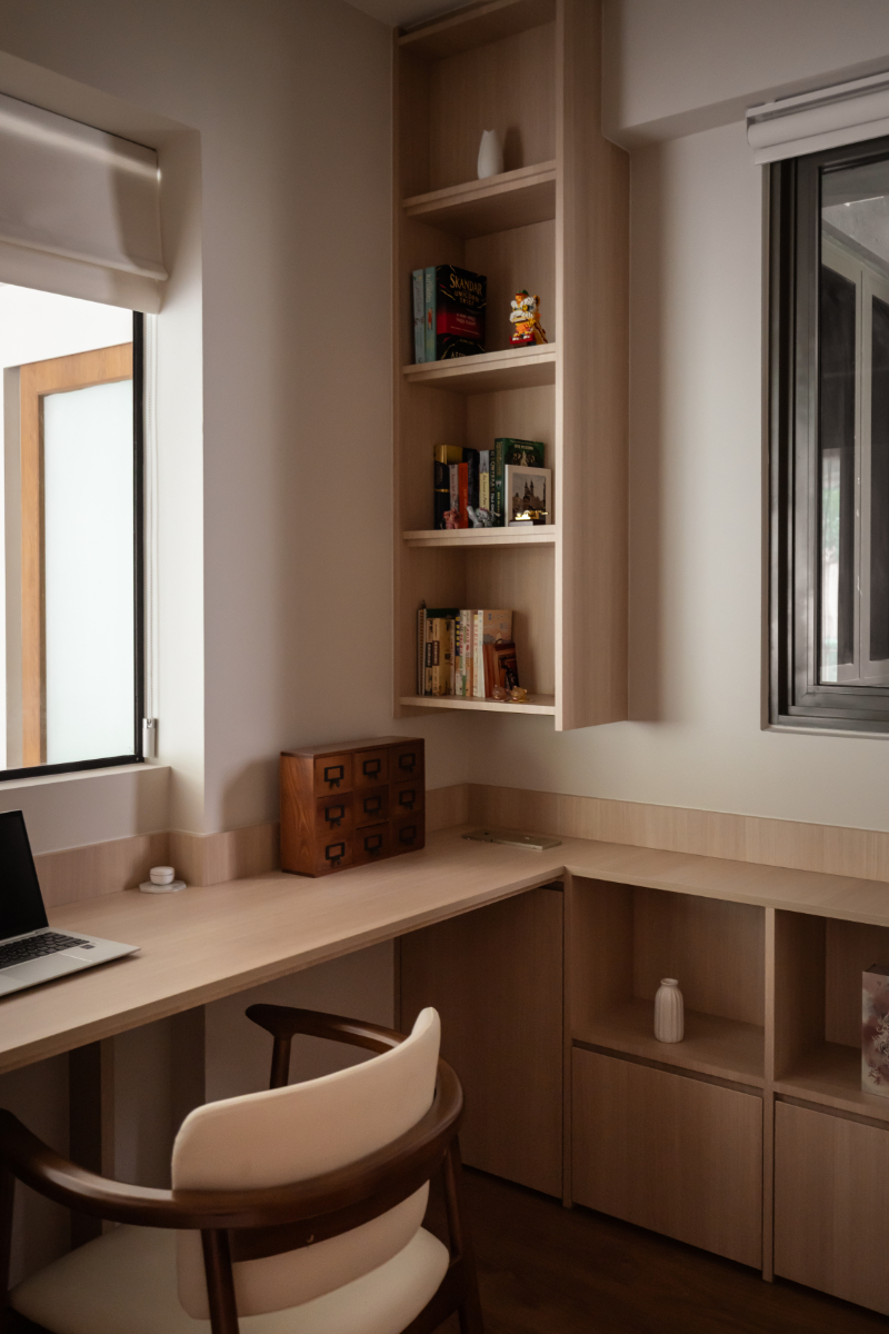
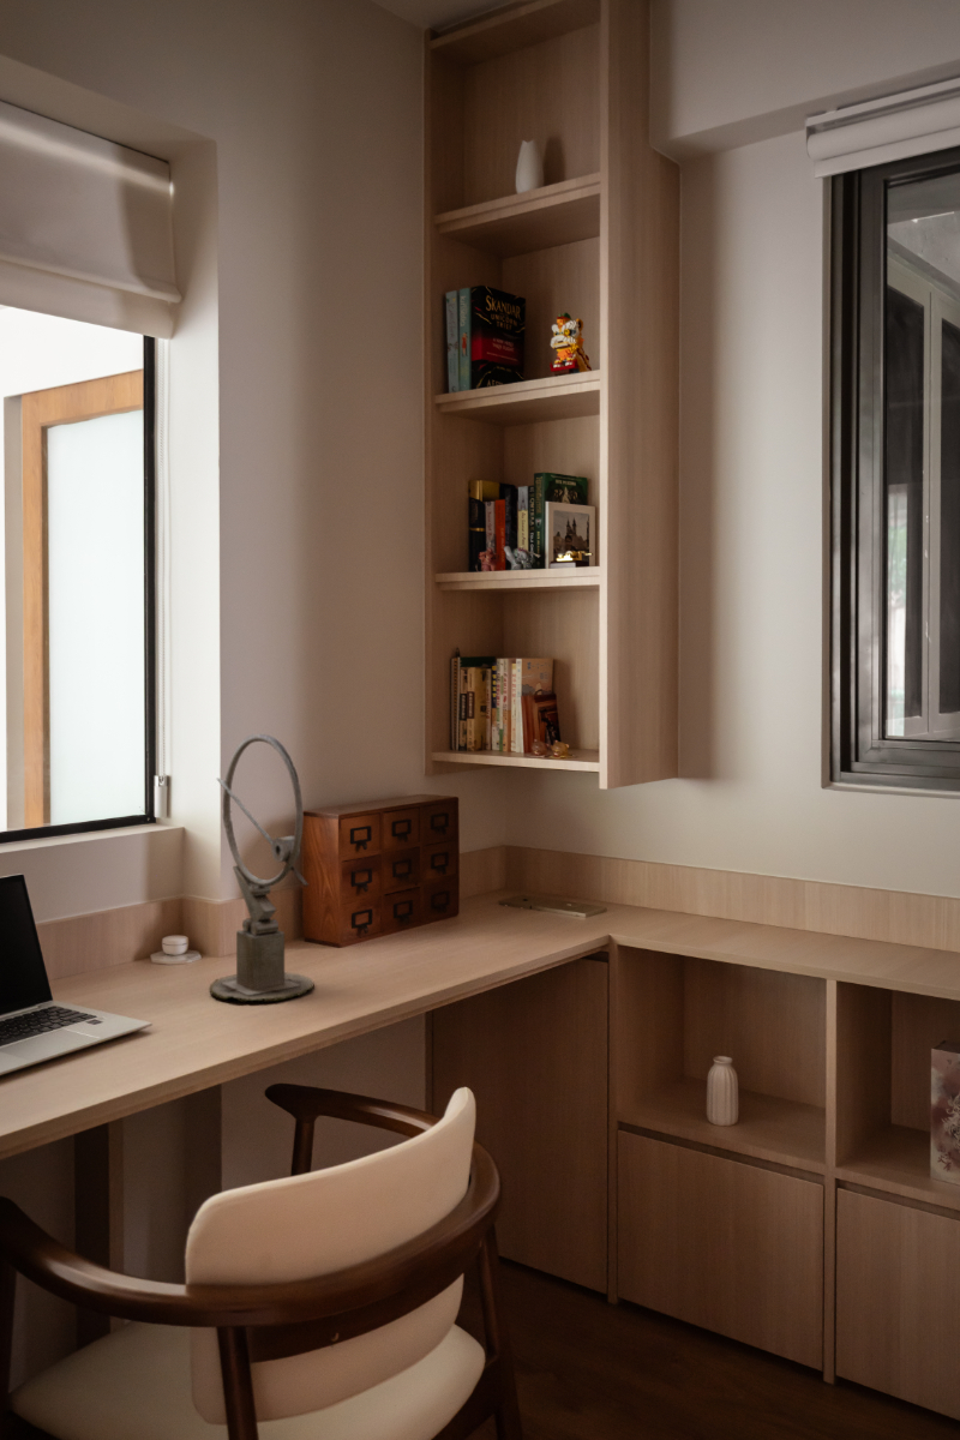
+ sundial (246, 868)
